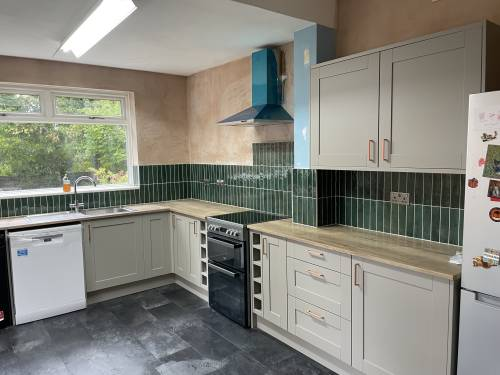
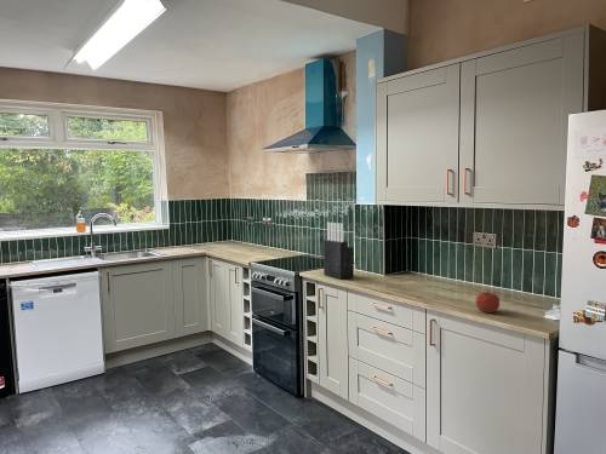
+ knife block (339, 248)
+ fruit (487, 300)
